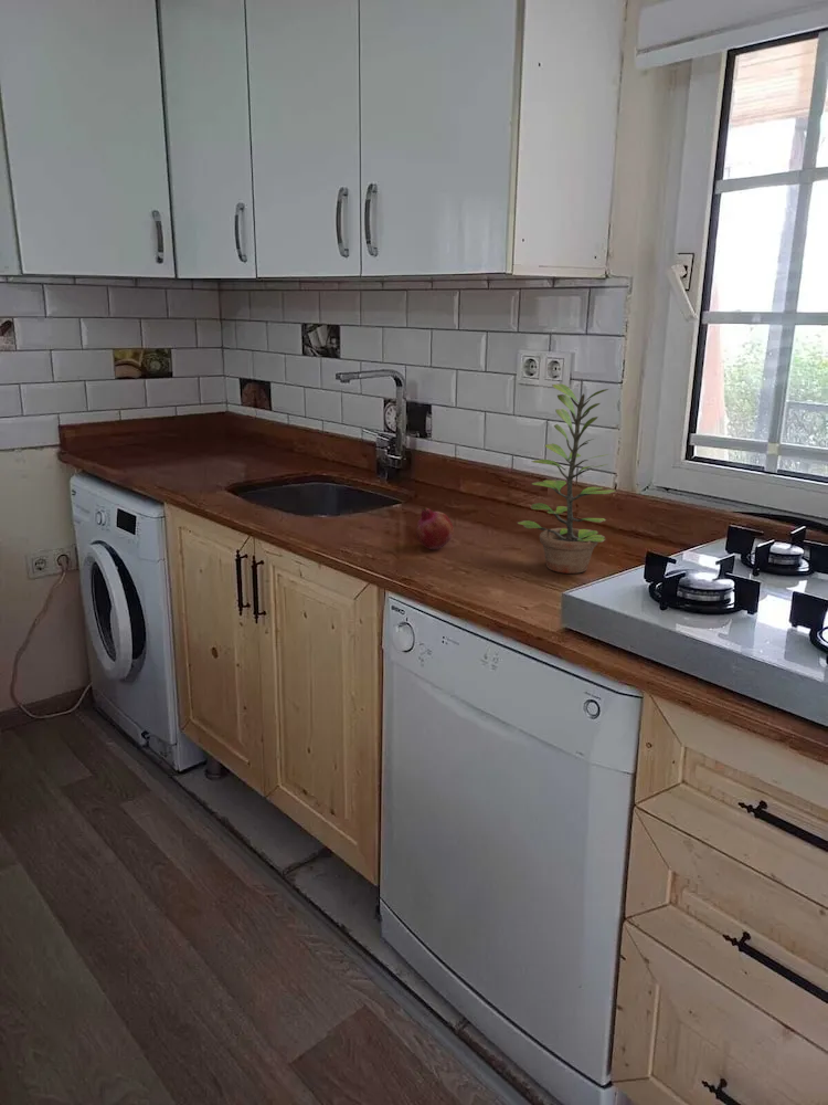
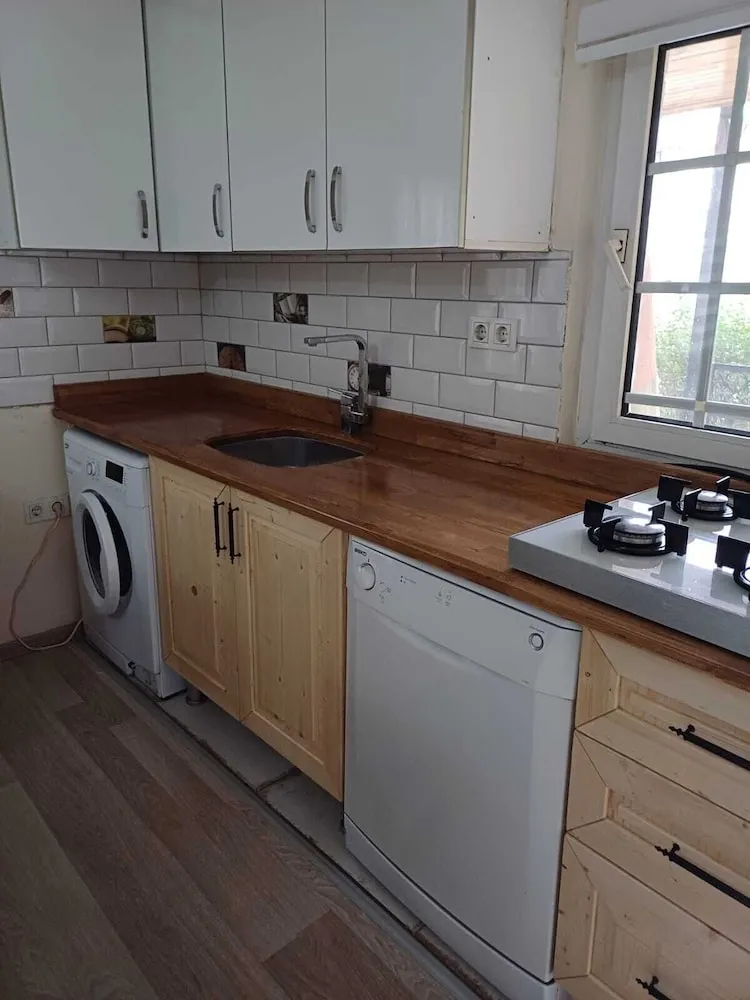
- fruit (434, 527)
- plant (565, 477)
